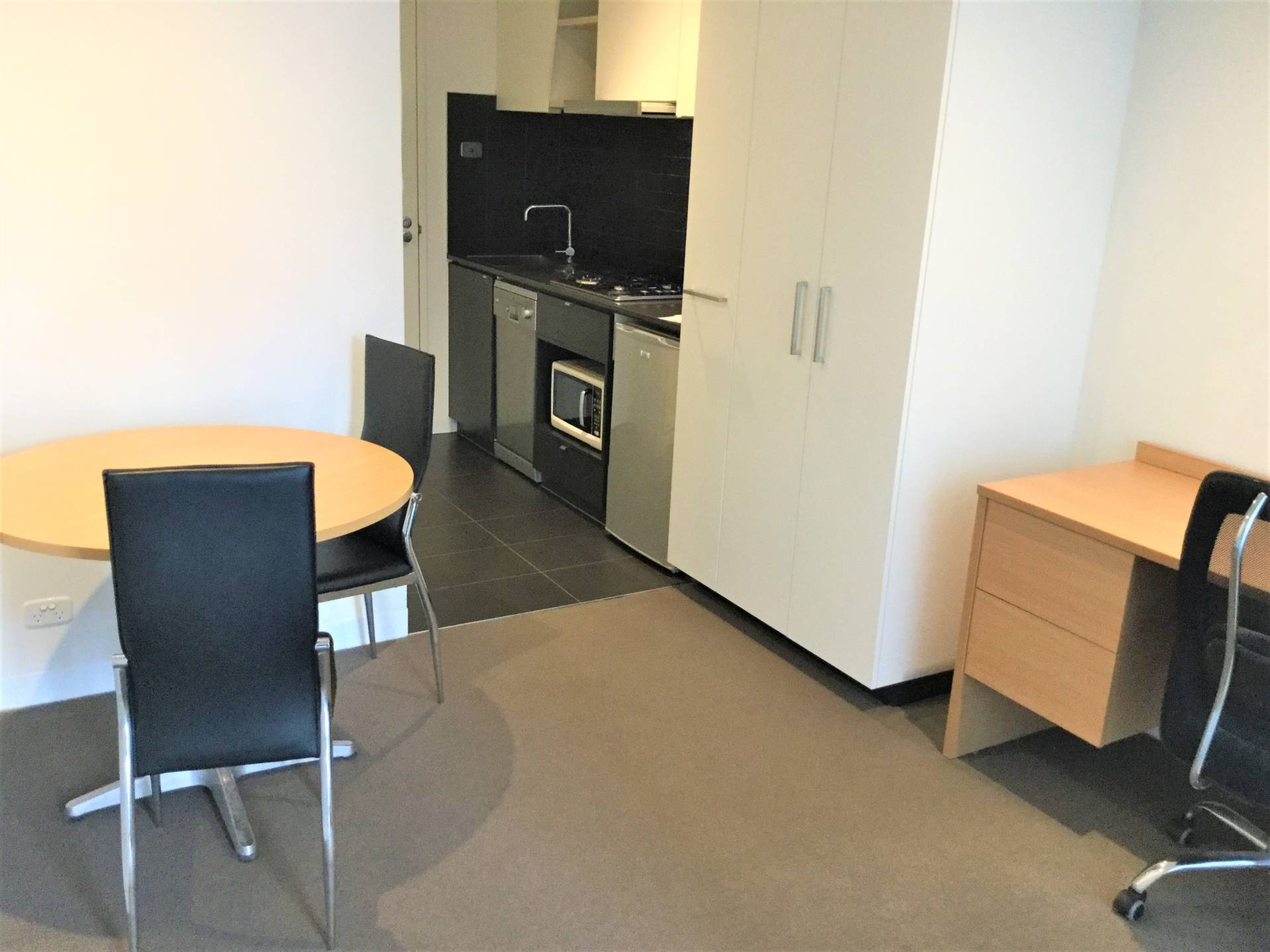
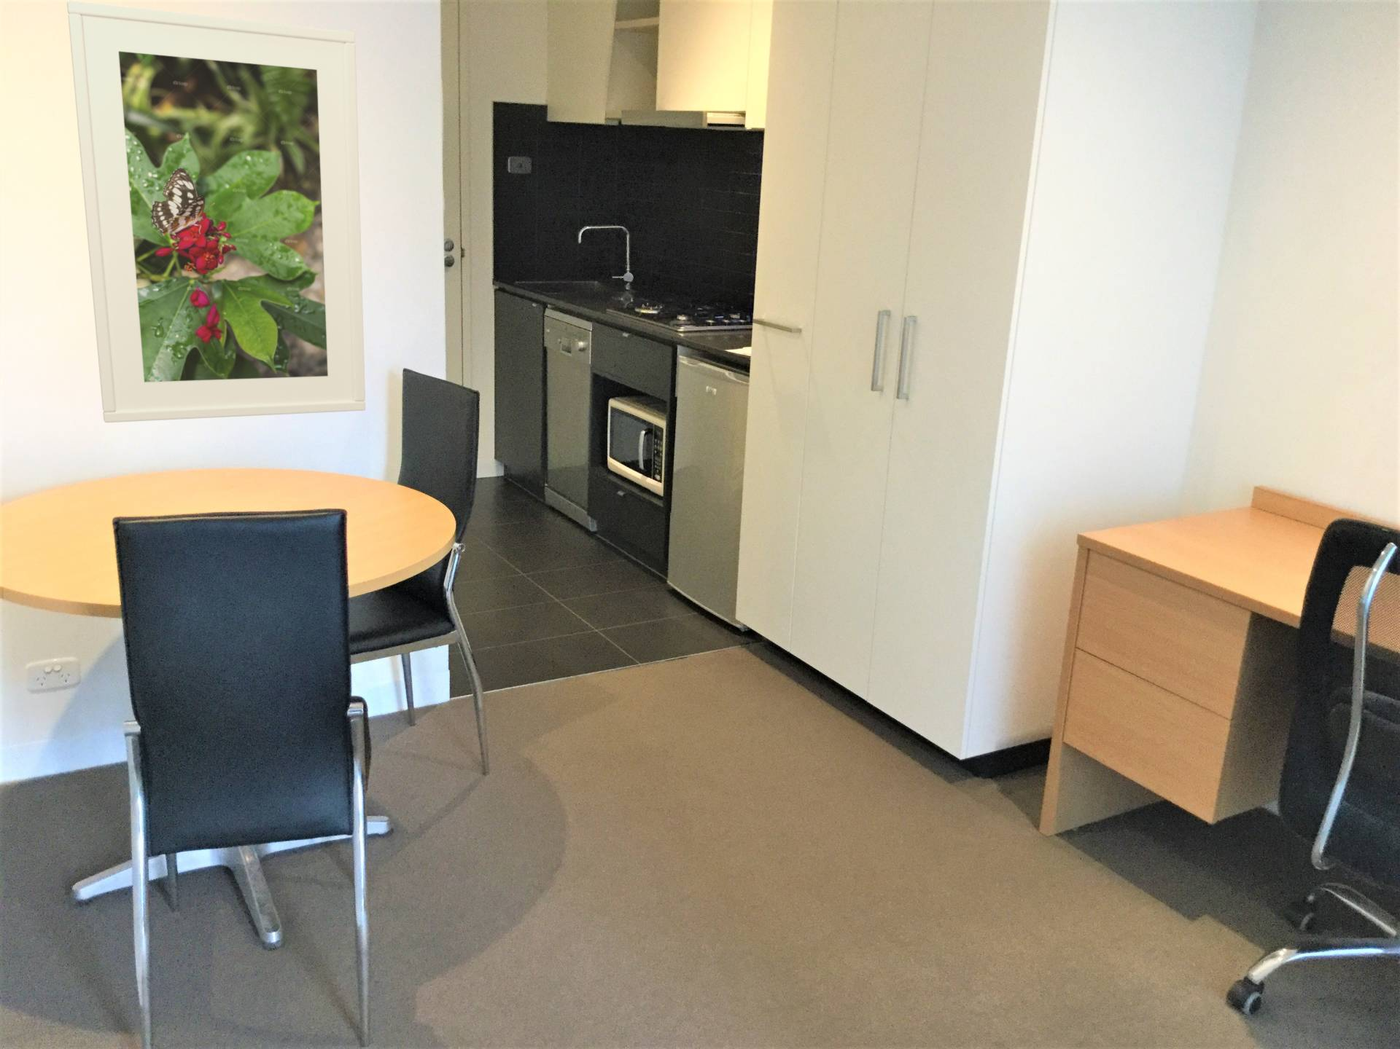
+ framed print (229, 225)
